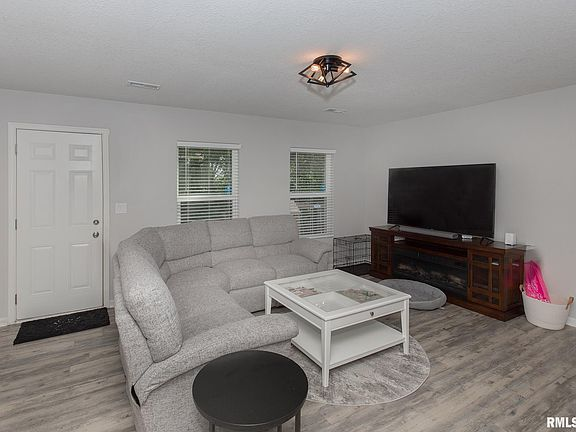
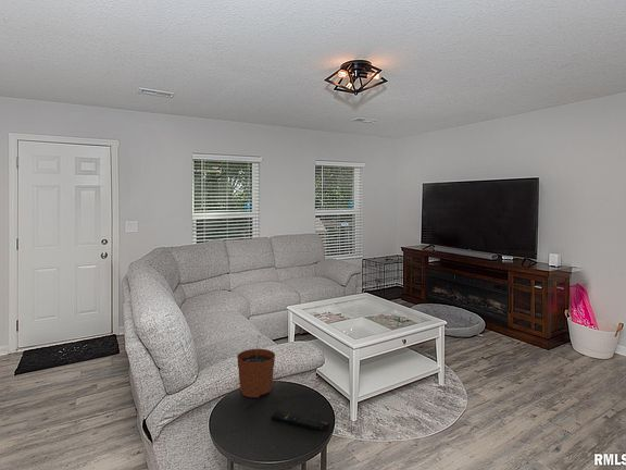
+ remote control (300, 421)
+ plant pot (255, 363)
